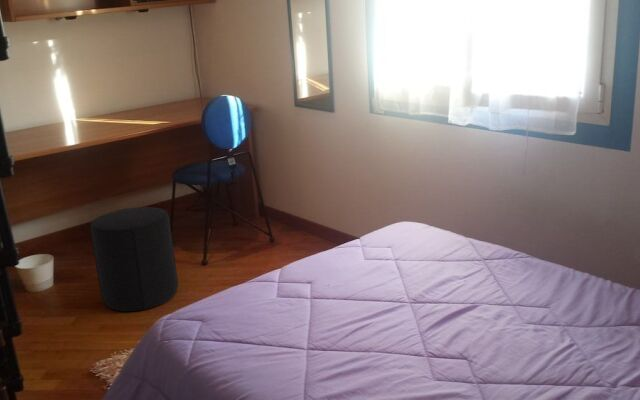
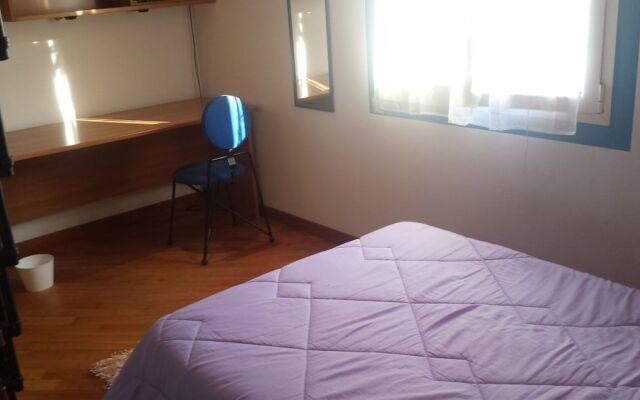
- stool (135, 255)
